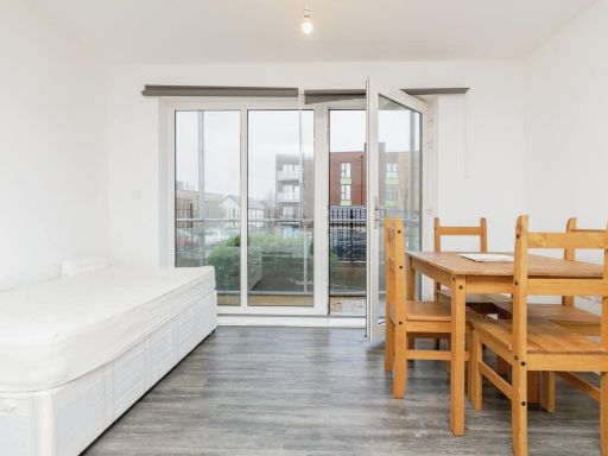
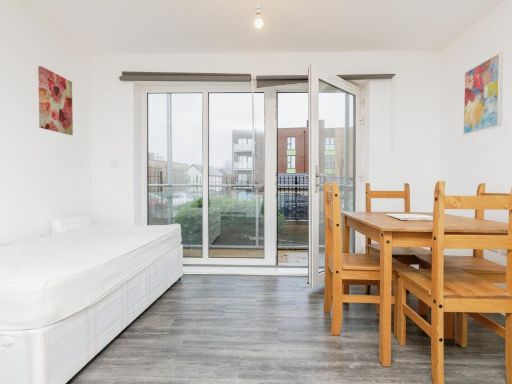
+ wall art (481, 97)
+ wall art (56, 103)
